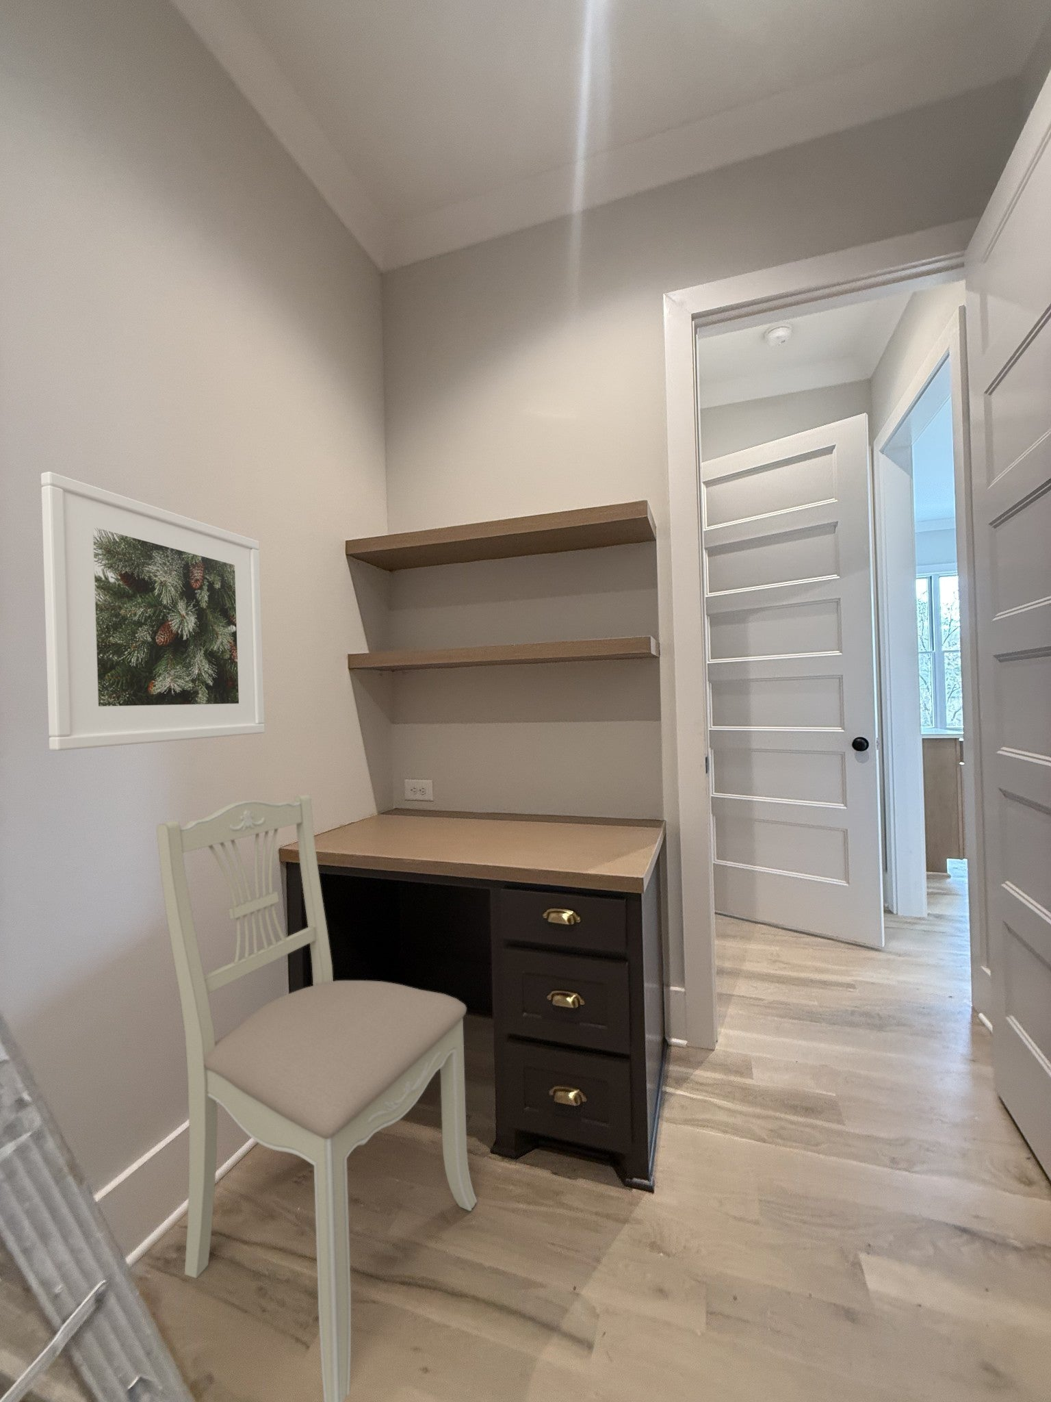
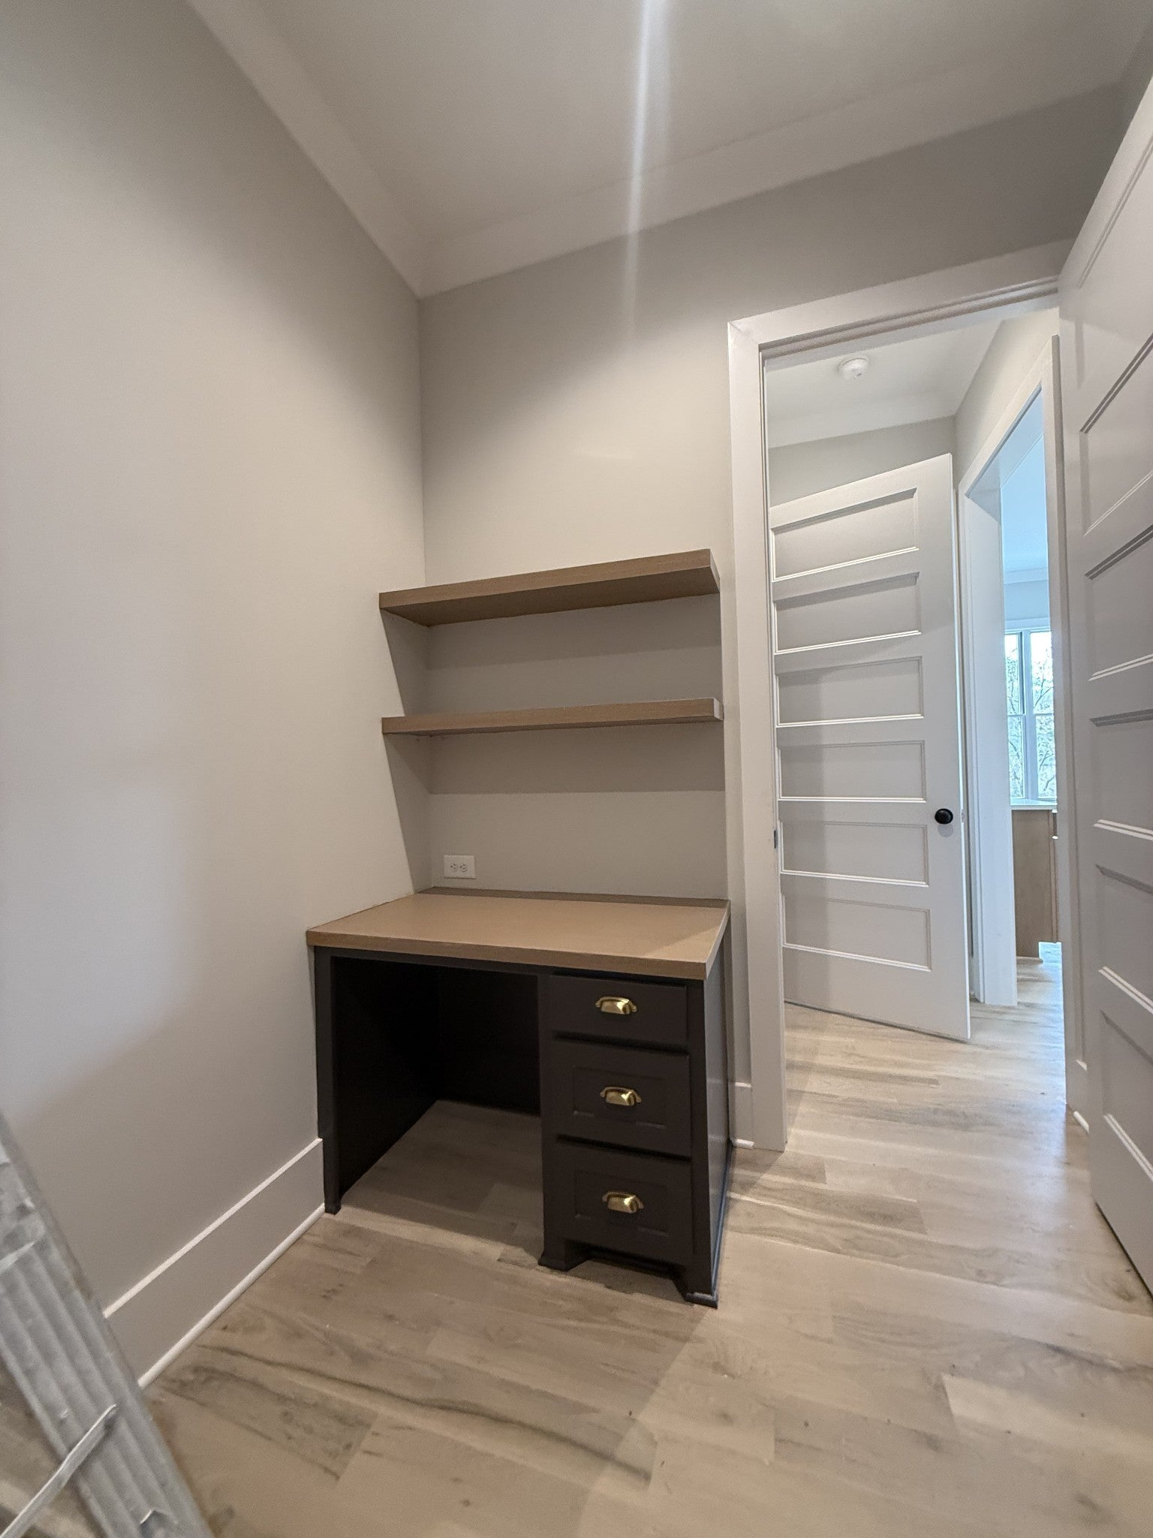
- dining chair (326, 1024)
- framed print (173, 626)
